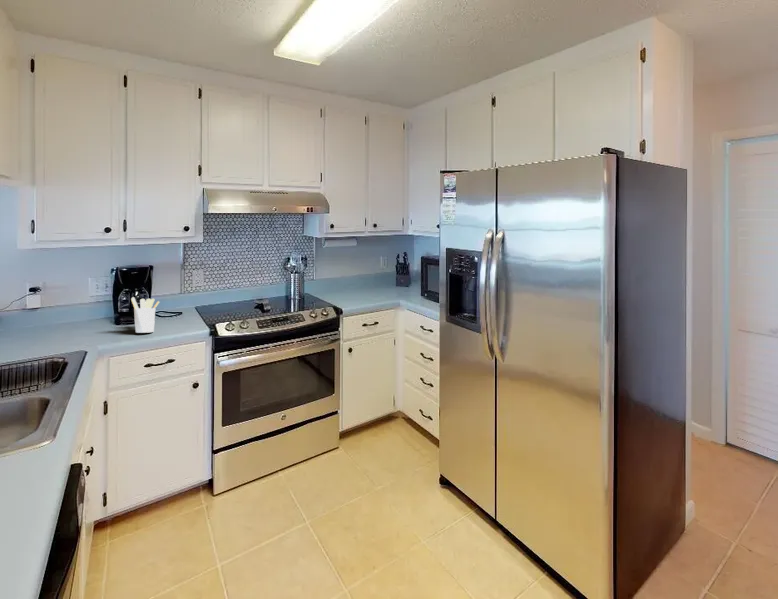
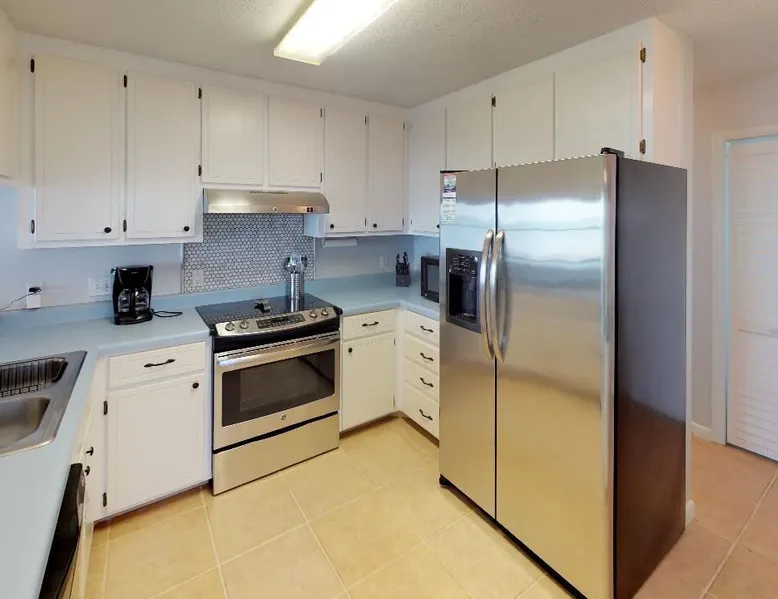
- utensil holder (145, 314)
